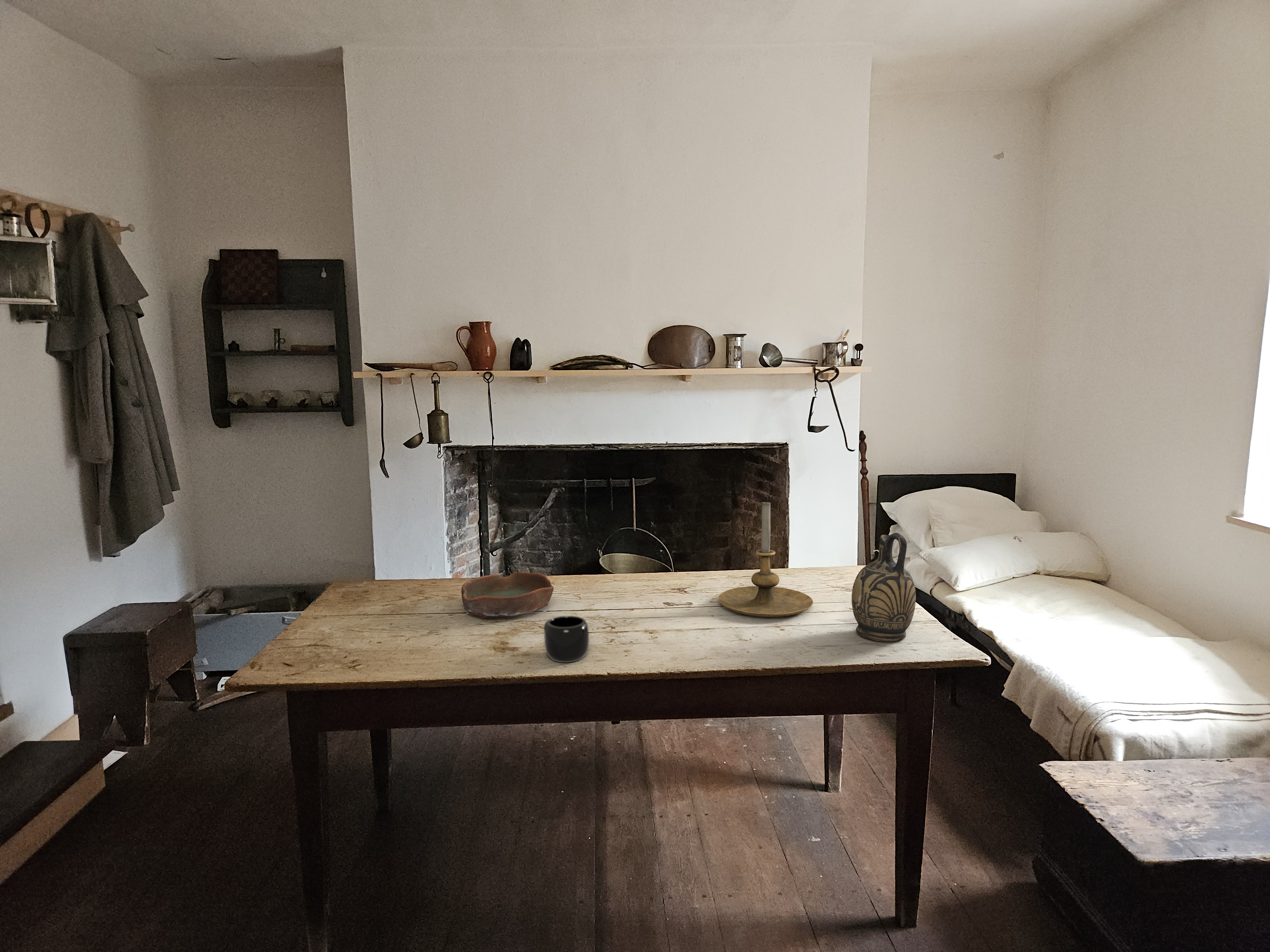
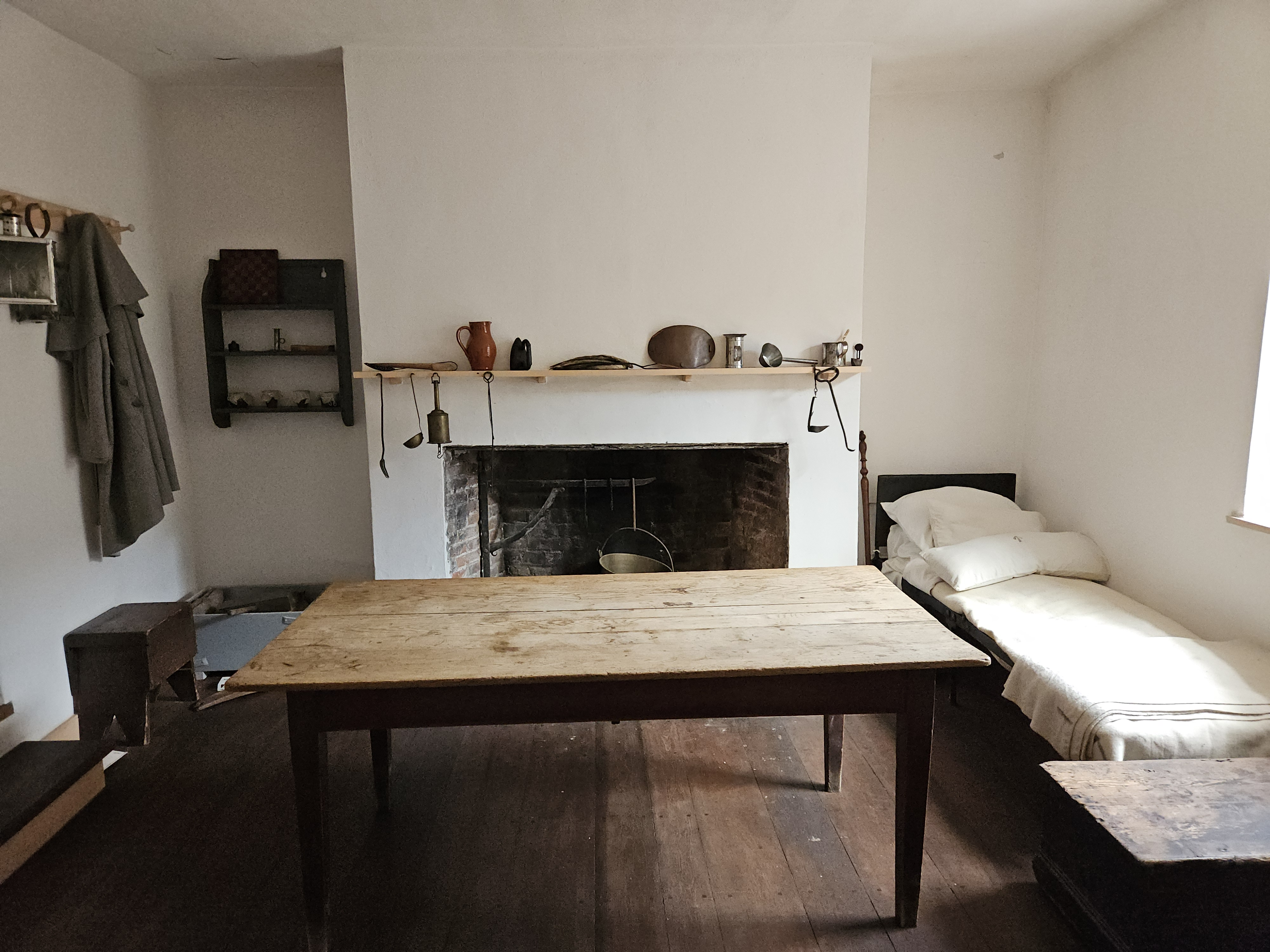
- bowl (509, 594)
- ceramic jug (884, 583)
- mug (566, 637)
- candle holder (765, 554)
